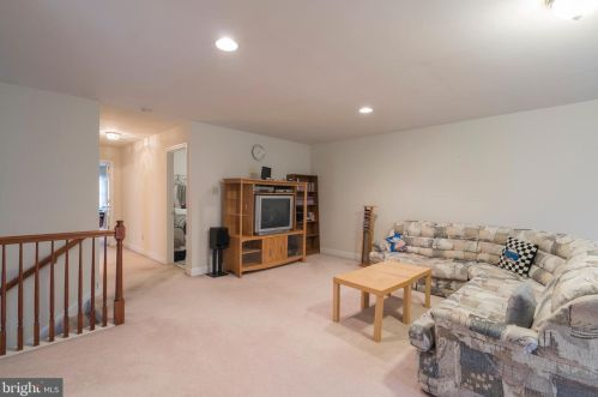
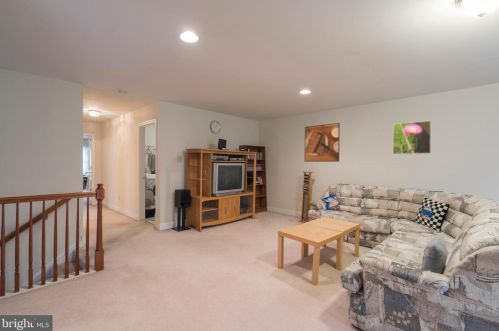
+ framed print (411, 138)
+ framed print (321, 143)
